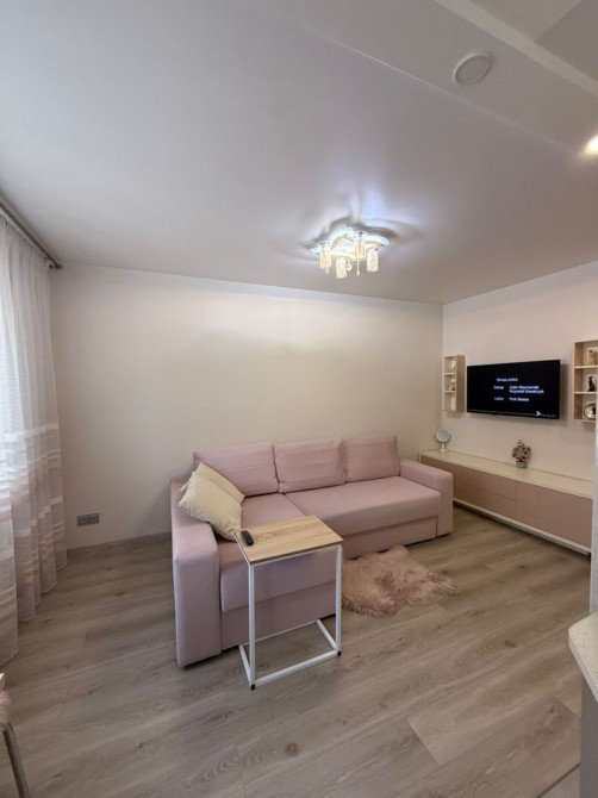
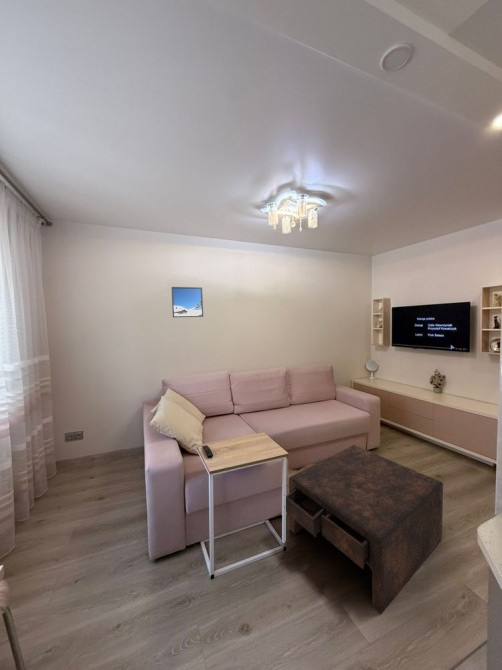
+ coffee table (364, 501)
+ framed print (187, 302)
